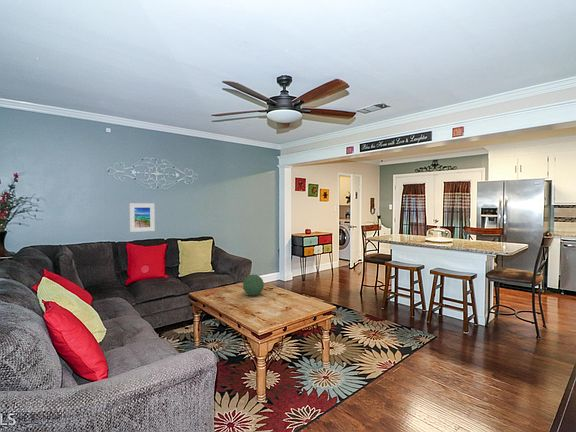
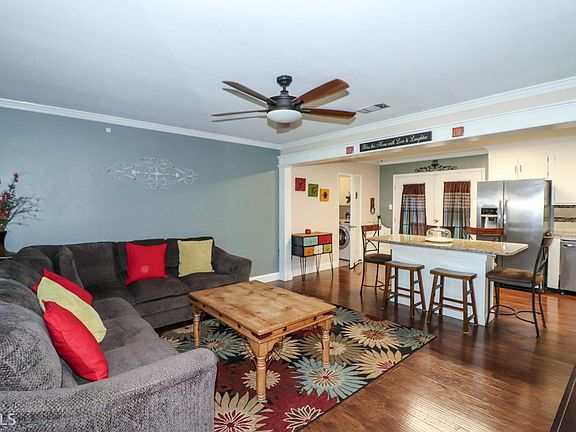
- decorative orb (253, 285)
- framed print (142, 217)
